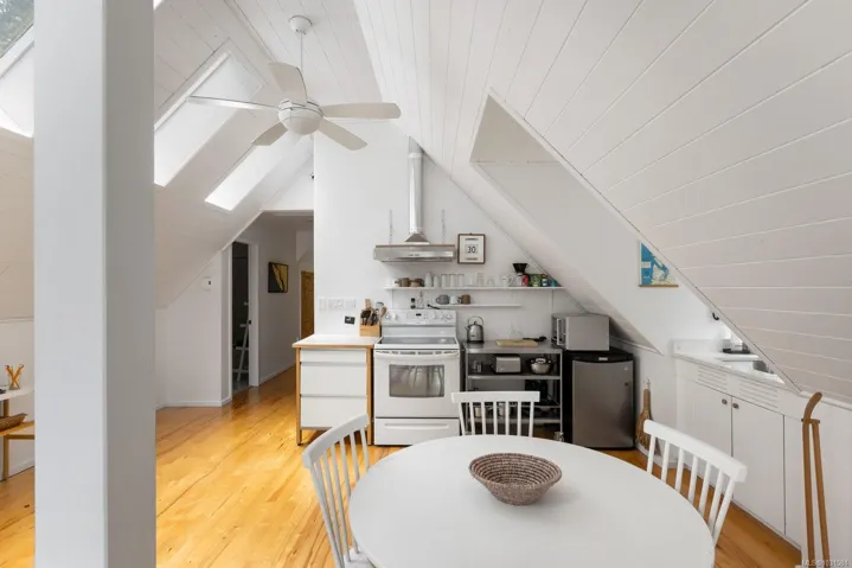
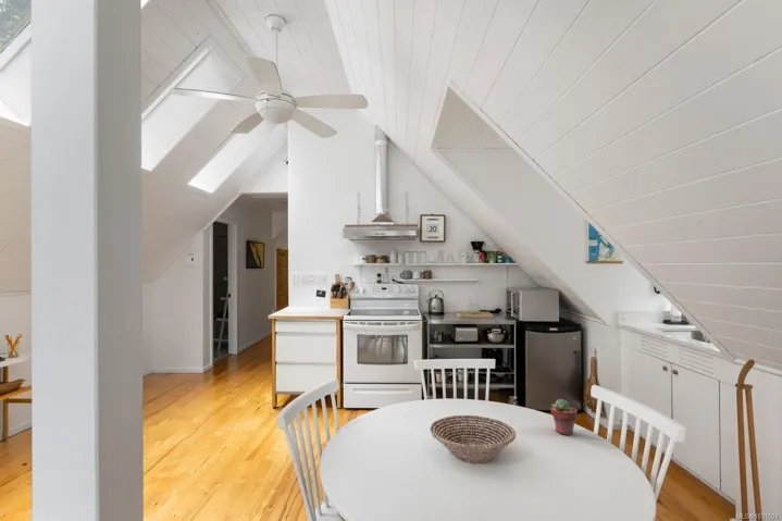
+ potted succulent (563, 414)
